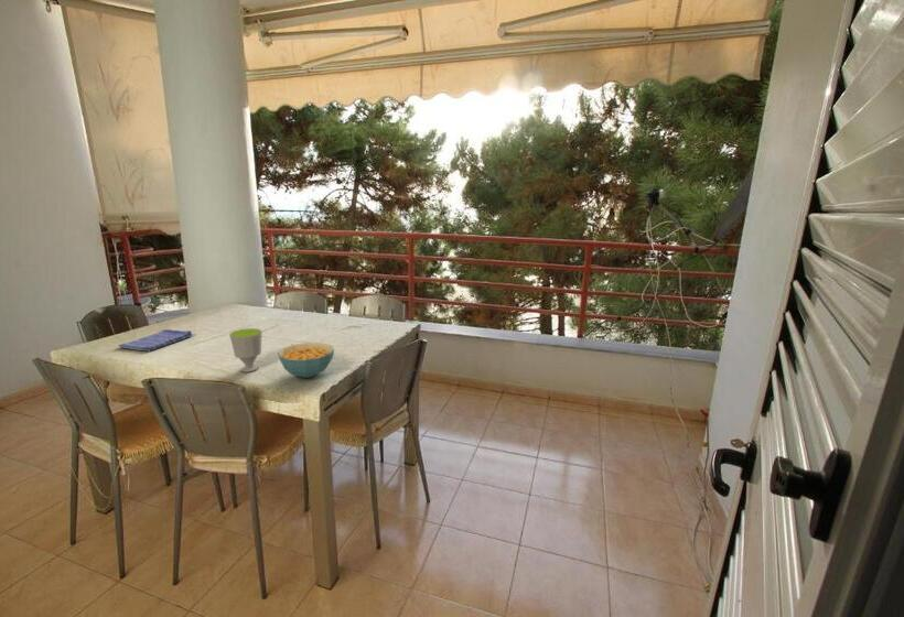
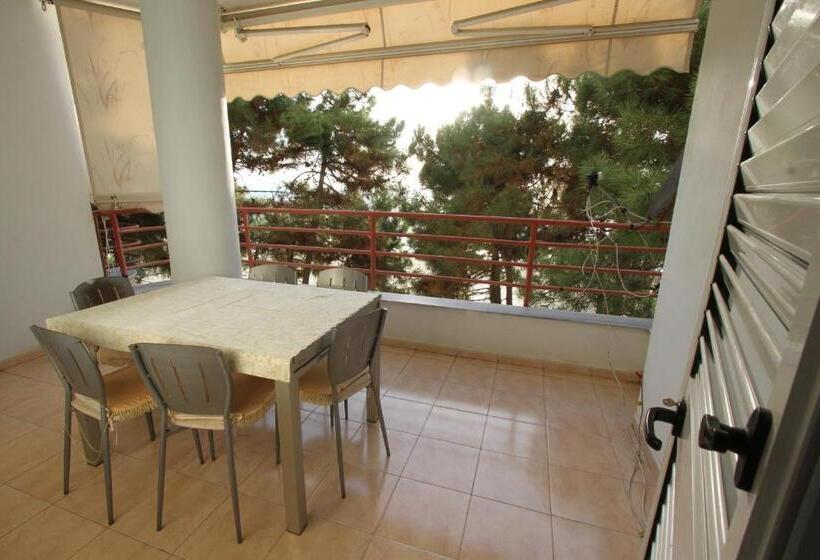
- dish towel (158, 338)
- cereal bowl (306, 362)
- cup (247, 350)
